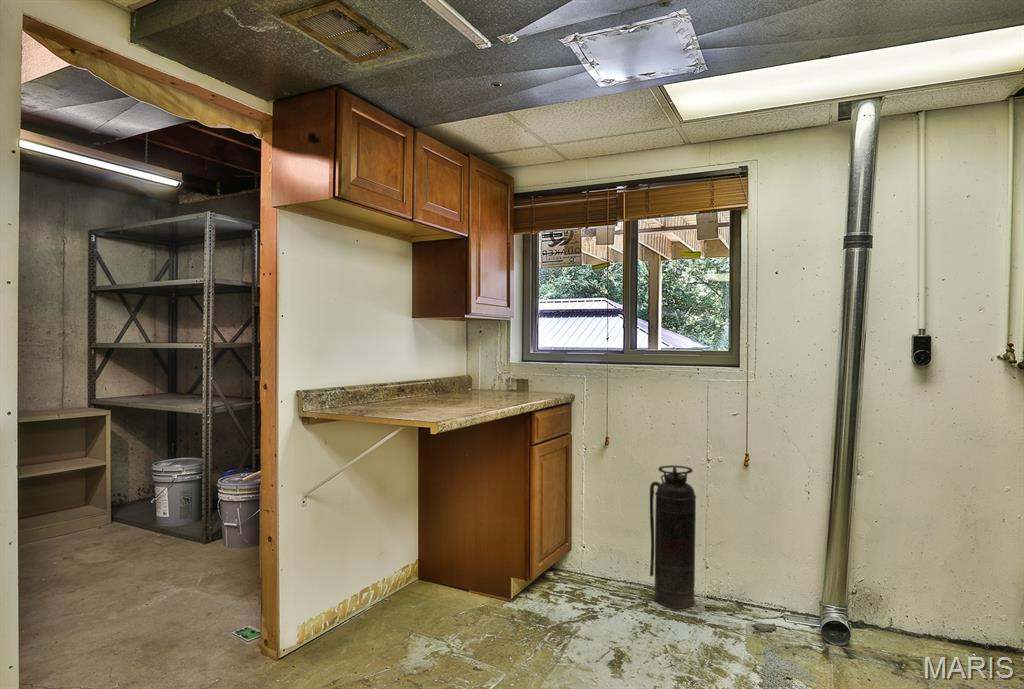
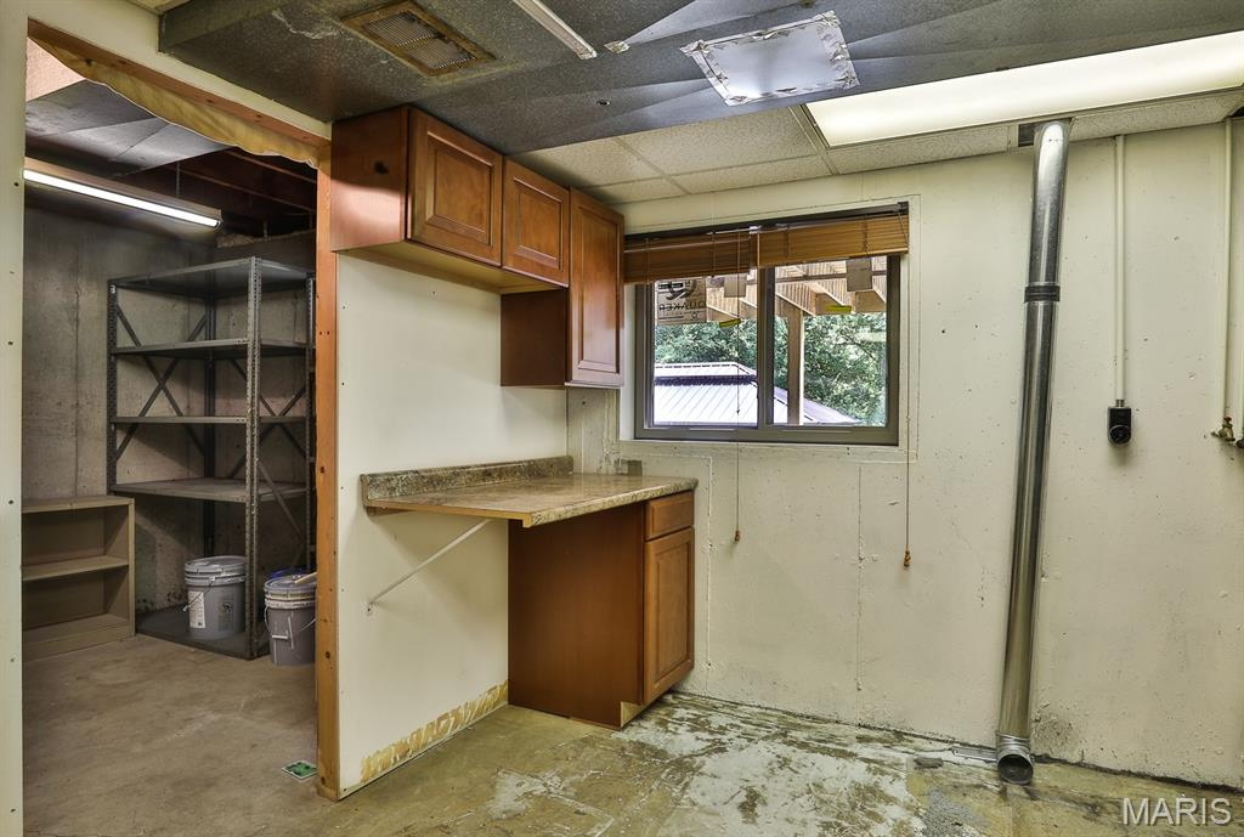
- fire extinguisher (672, 533)
